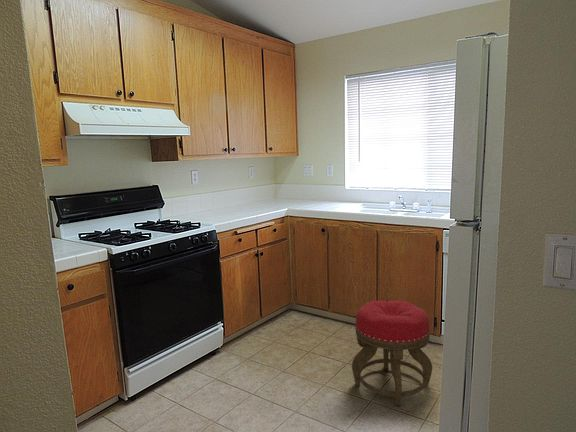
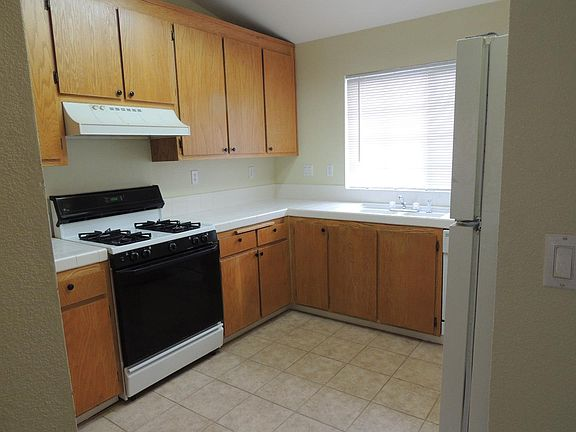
- stool (391, 347)
